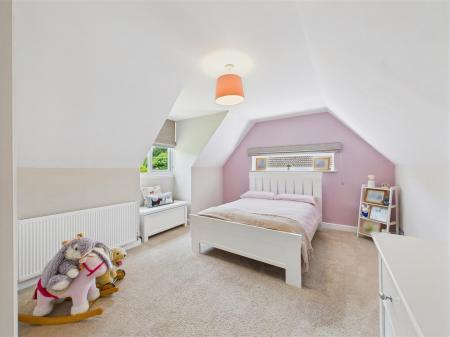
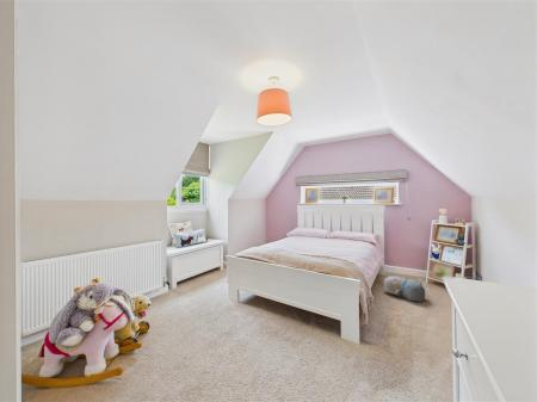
+ plush toy (402, 286)
